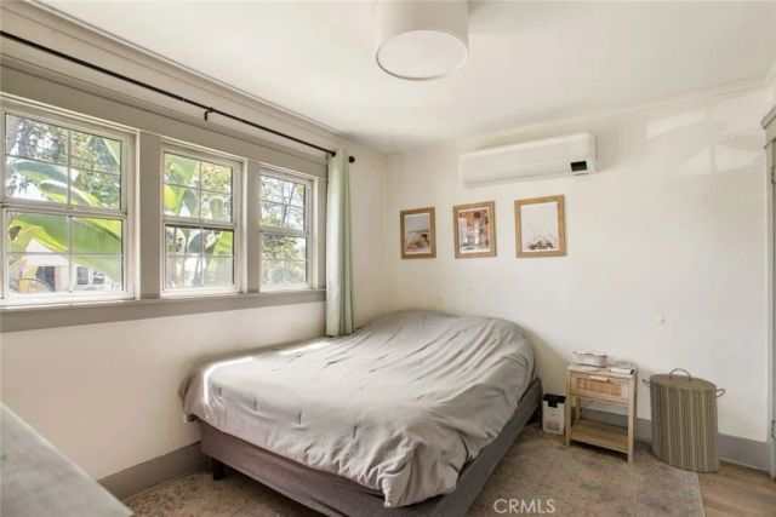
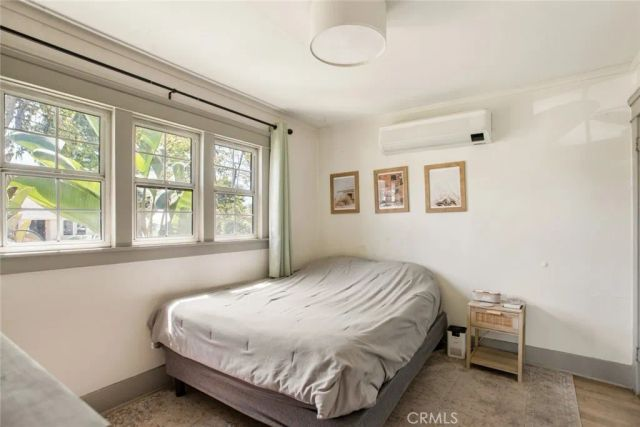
- laundry hamper (683, 413)
